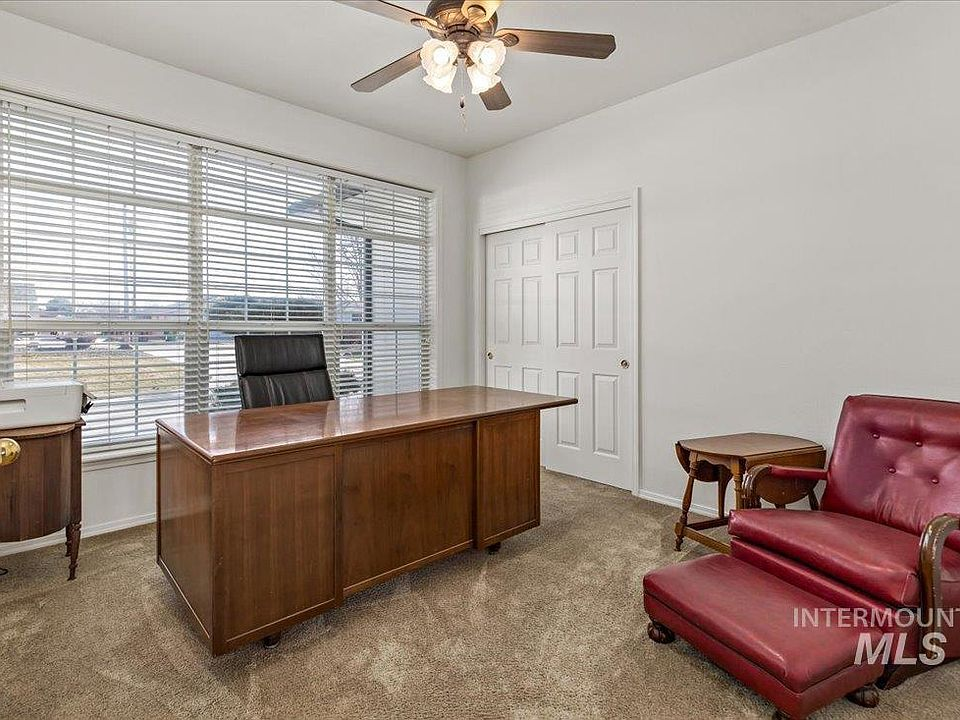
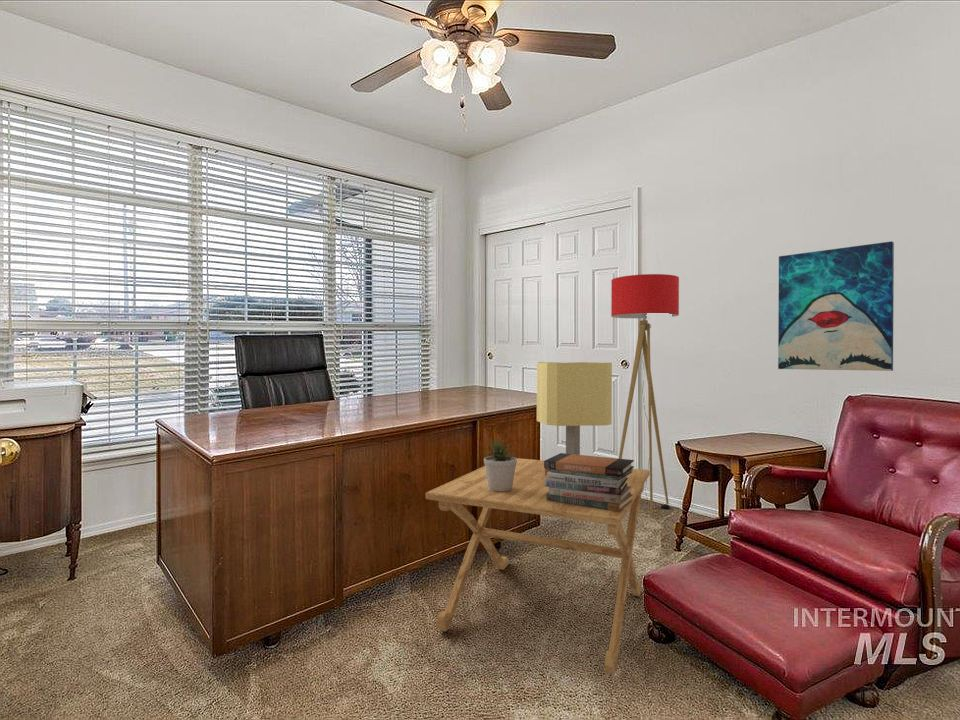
+ floor lamp (642, 392)
+ side table (547, 545)
+ table lamp (572, 417)
+ potted plant (501, 462)
+ wall art (832, 309)
+ book stack (588, 479)
